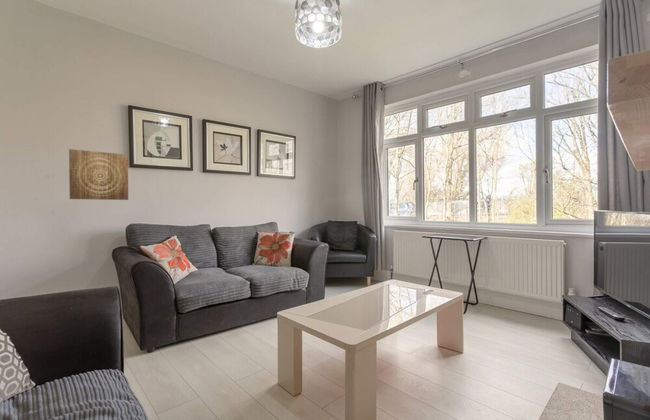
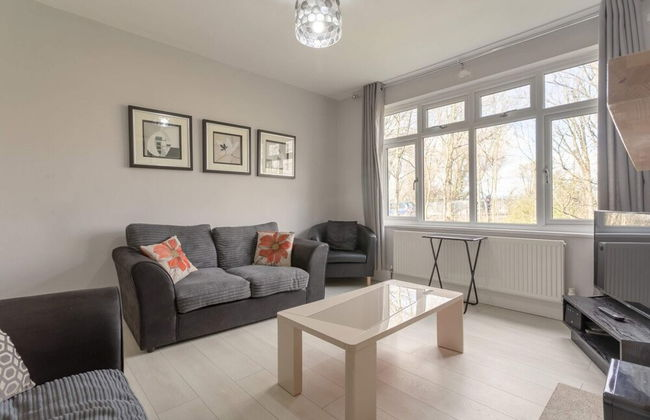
- wall art (100, 175)
